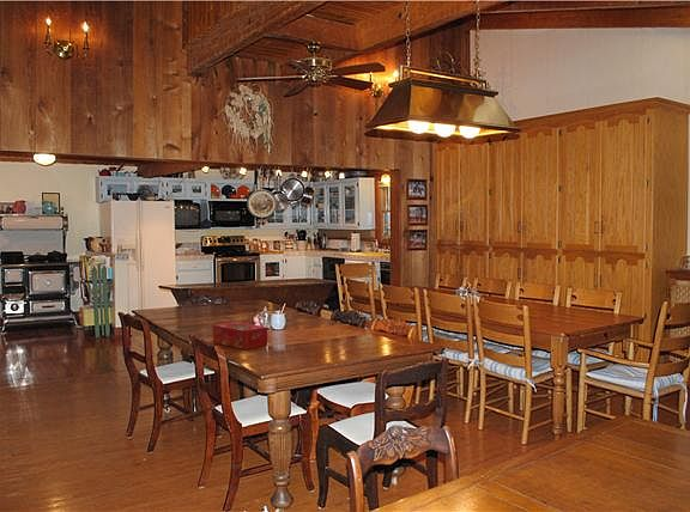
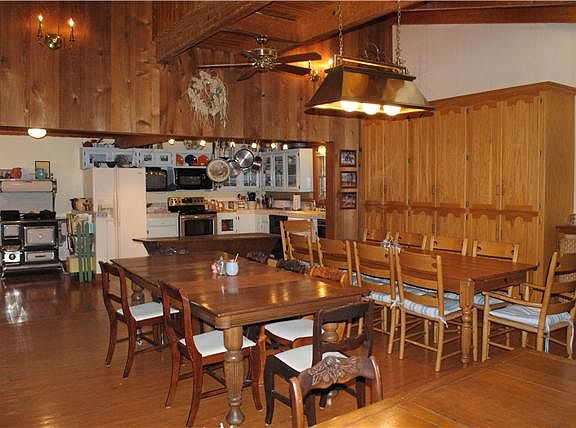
- tissue box (240, 335)
